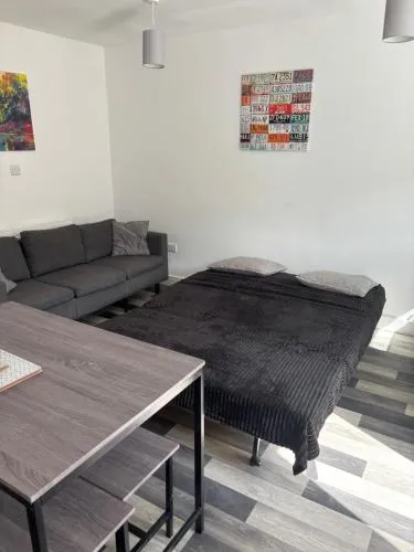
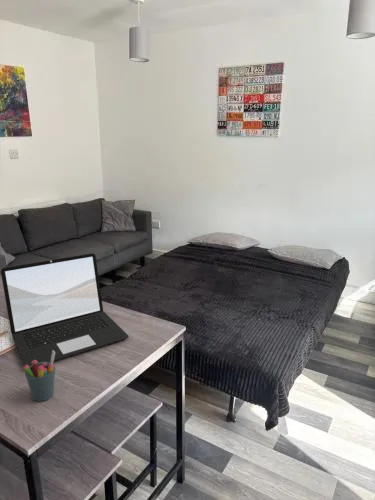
+ laptop (65, 303)
+ pen holder (41, 376)
